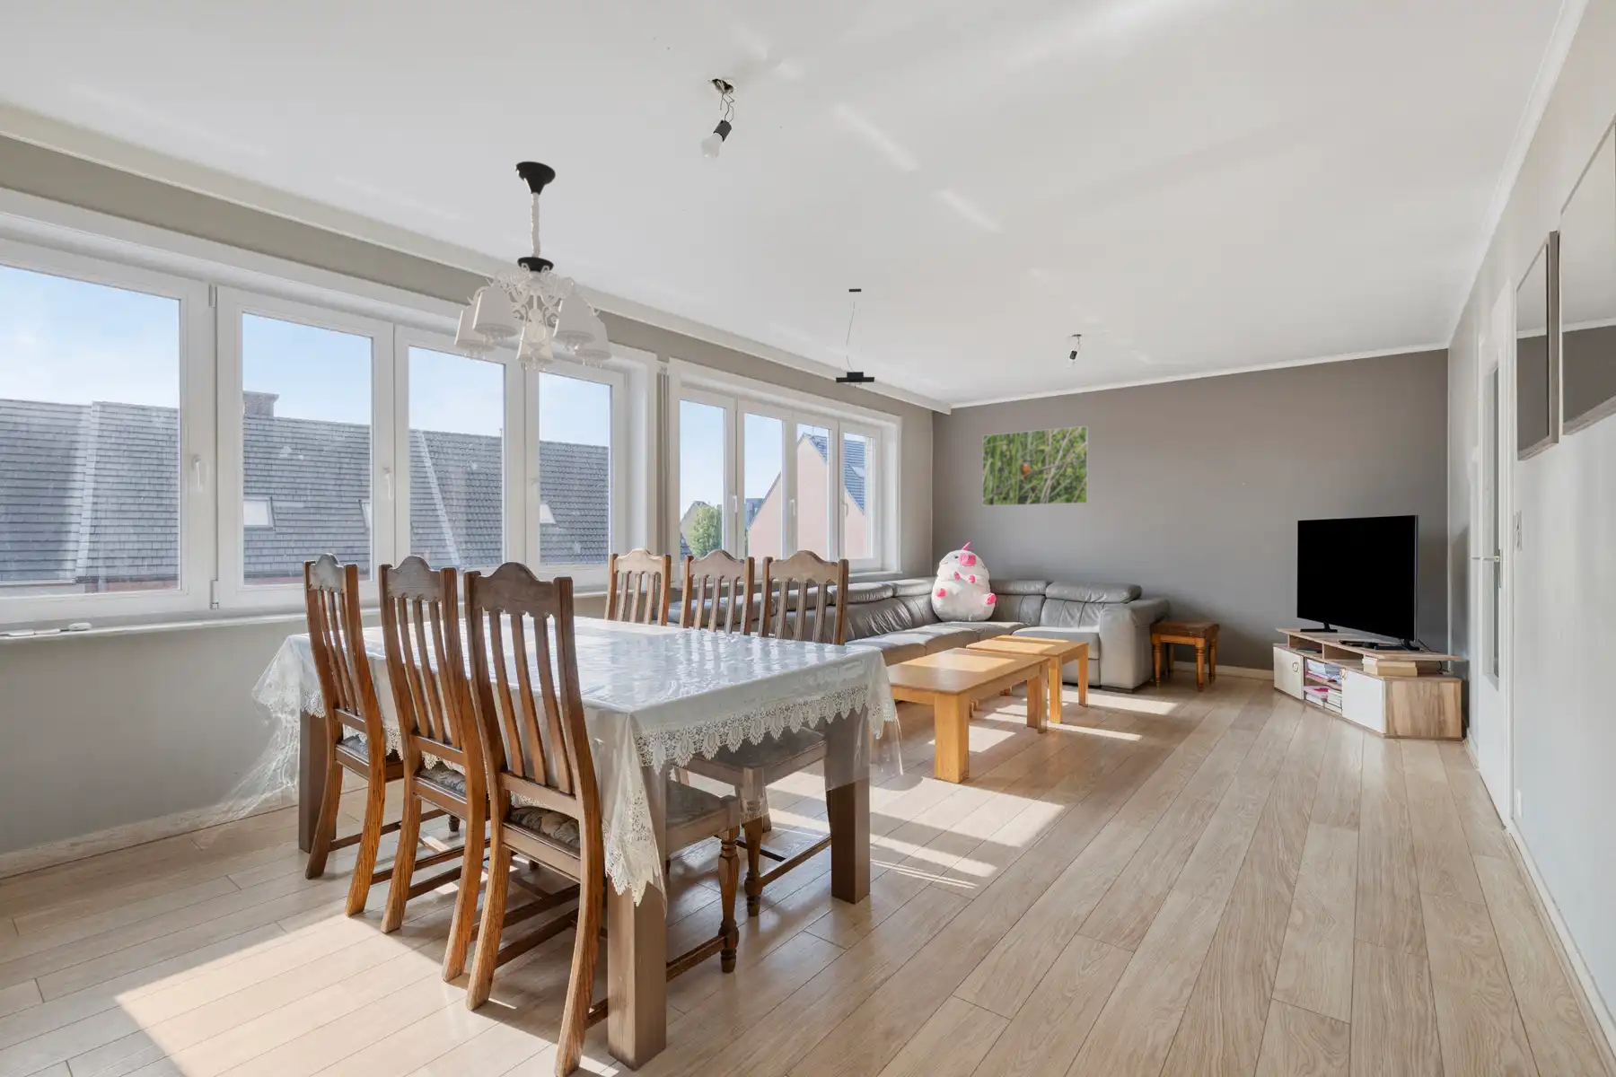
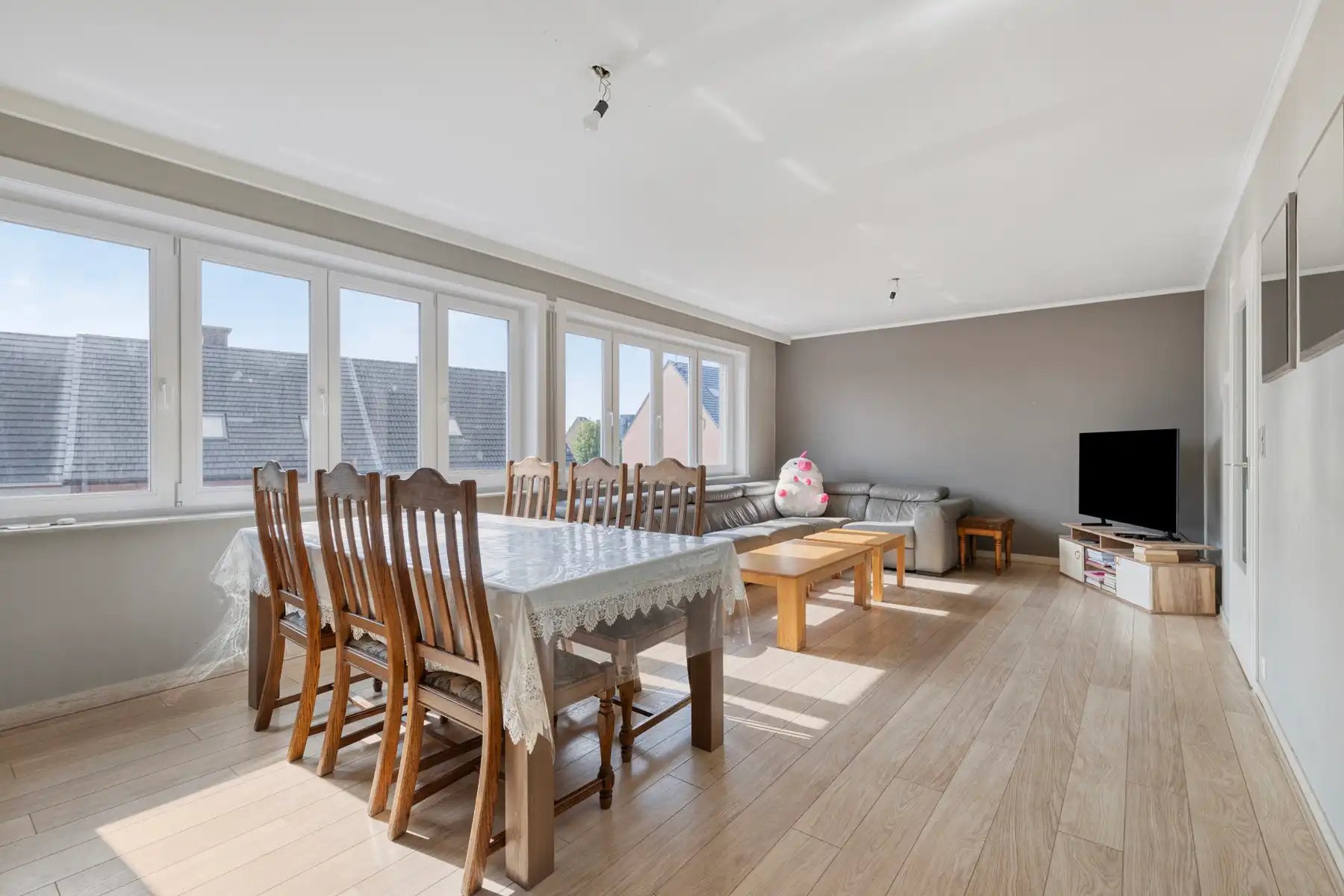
- chandelier (535, 272)
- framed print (1033, 468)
- pendant lamp (848, 338)
